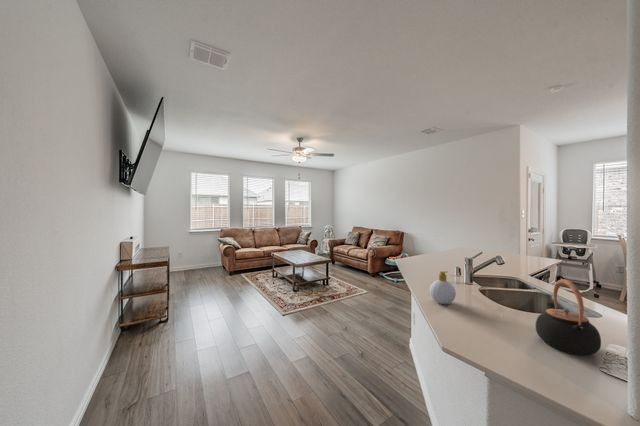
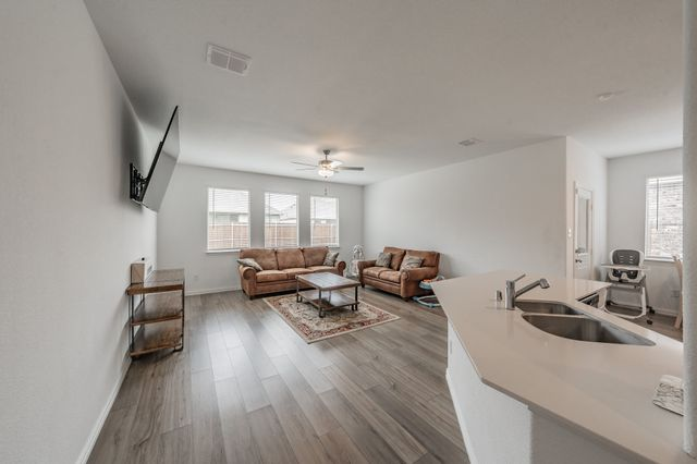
- soap bottle (442, 286)
- teapot (563, 310)
